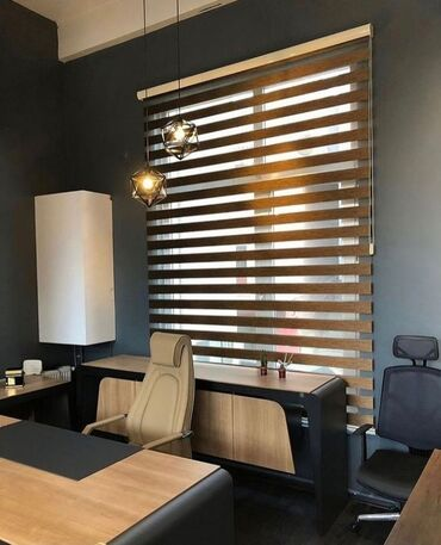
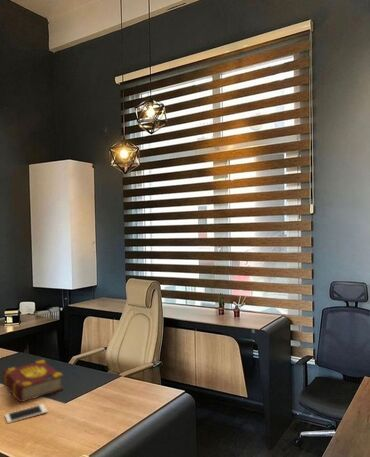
+ cell phone (26, 413)
+ book (32, 379)
